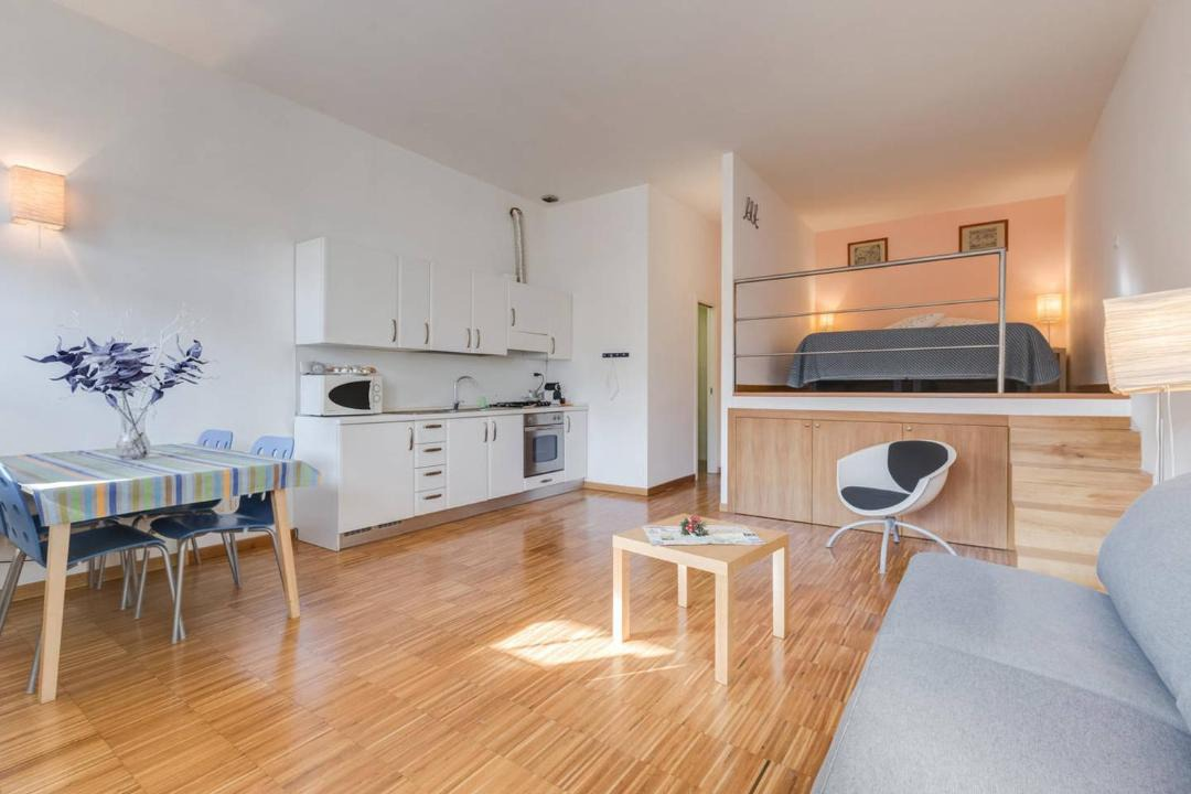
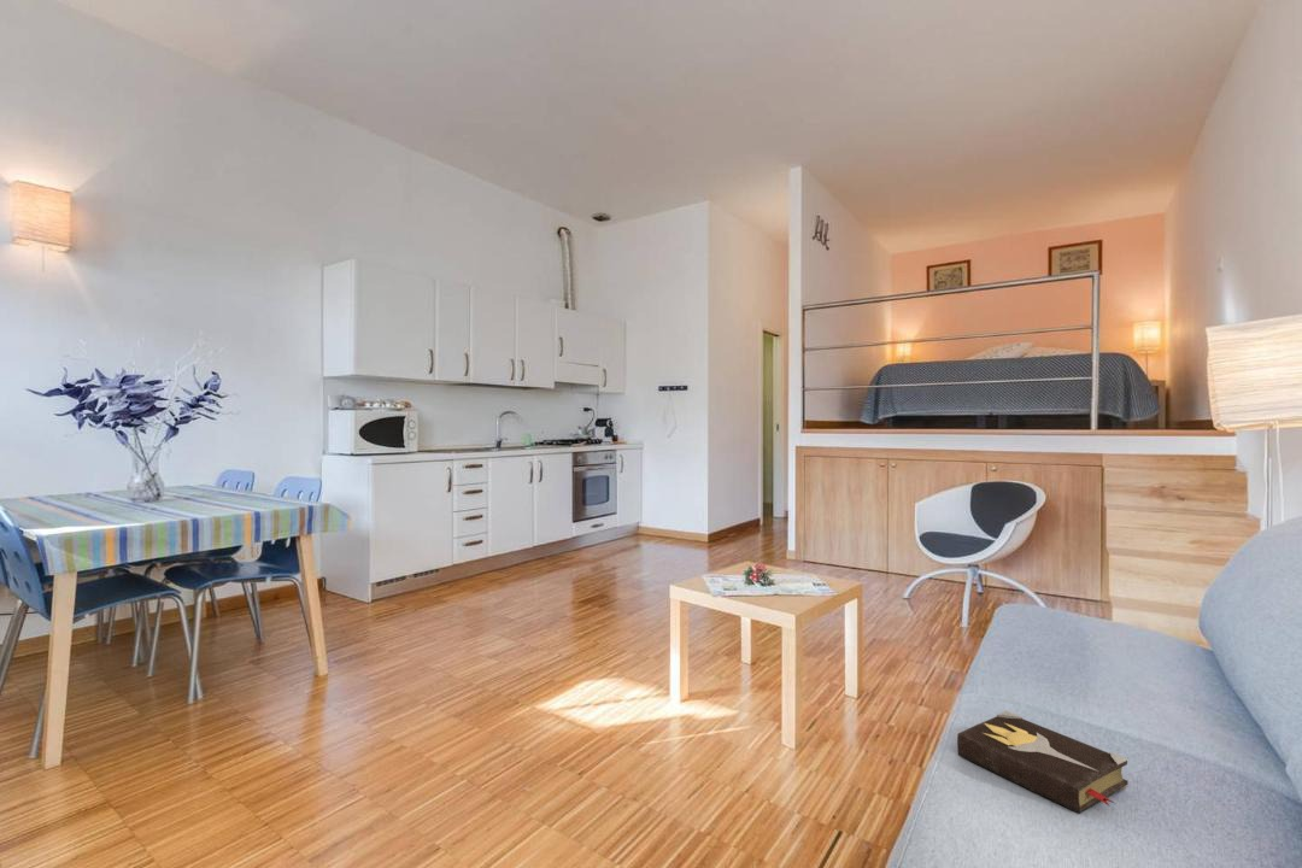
+ hardback book (1038, 755)
